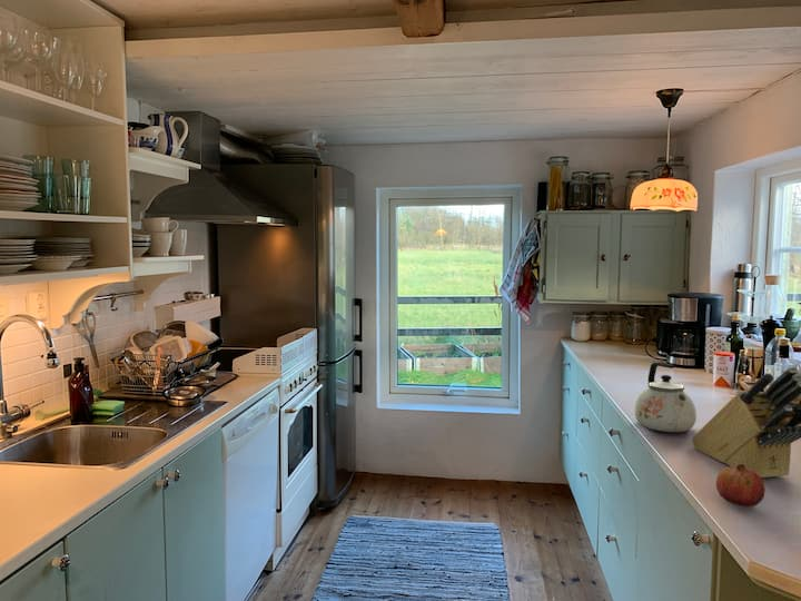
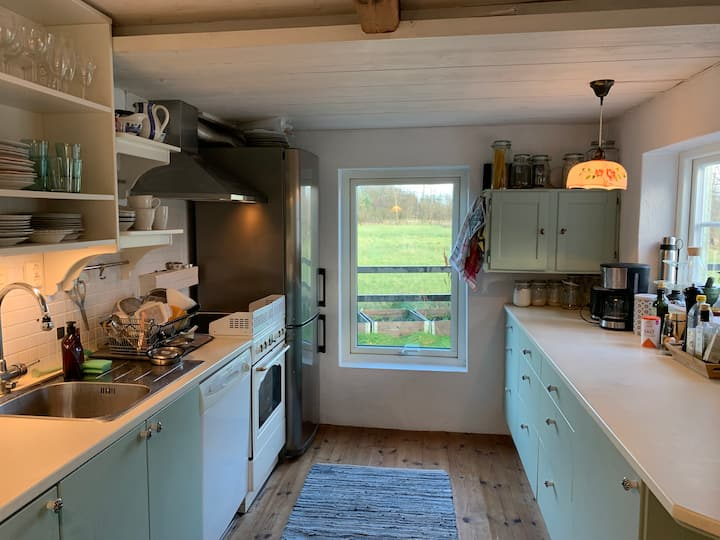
- kettle (665, 395)
- knife block (751, 413)
- fruit (740, 484)
